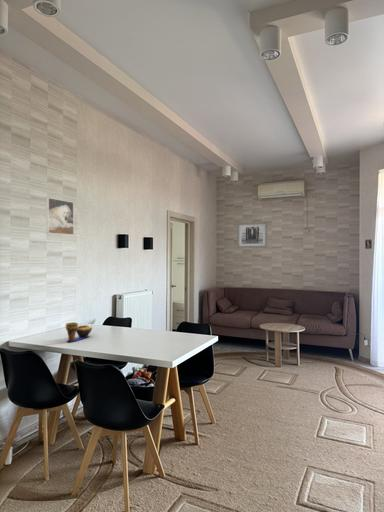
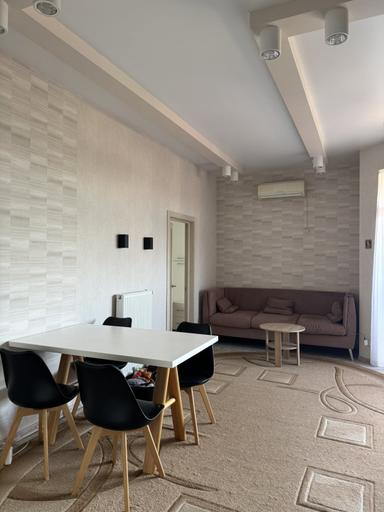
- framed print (60, 217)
- wall art (252, 235)
- decorative bowl (78, 330)
